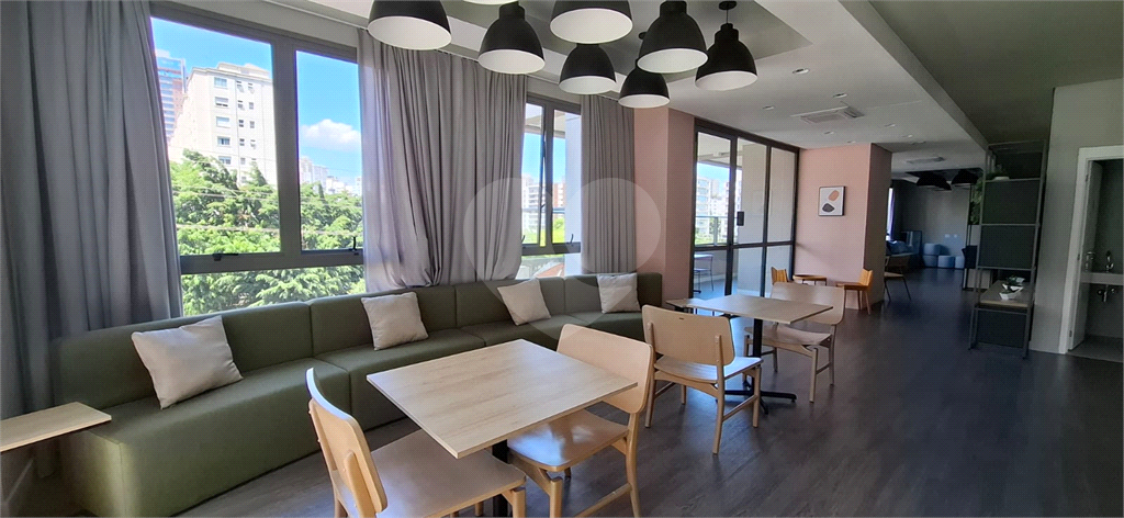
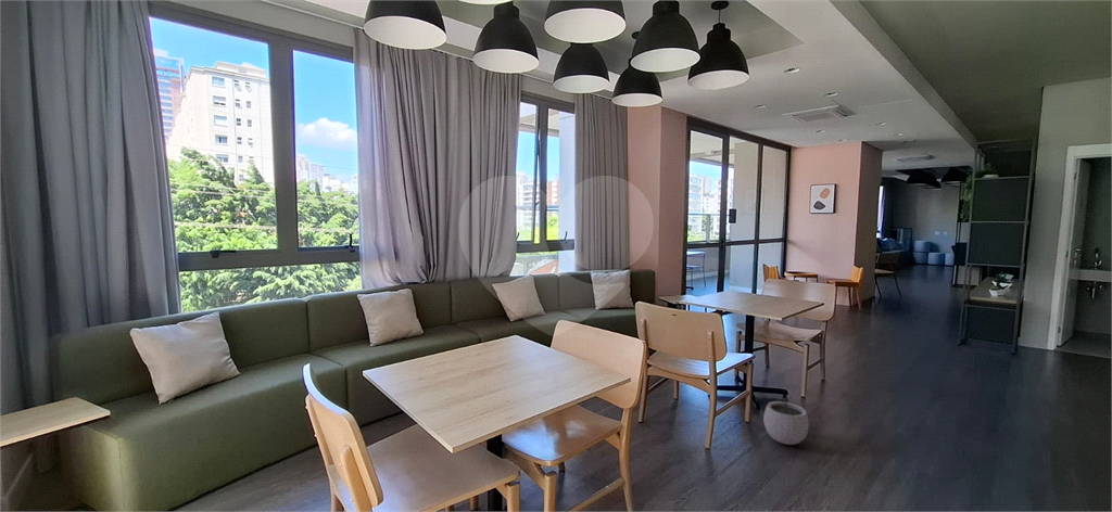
+ plant pot (785, 417)
